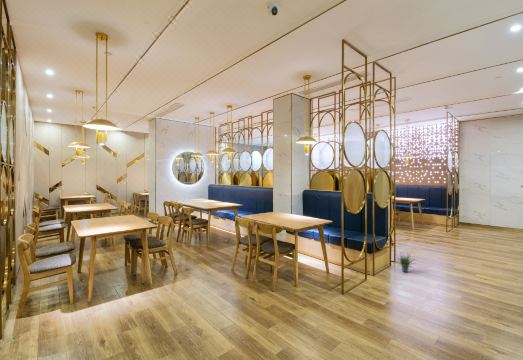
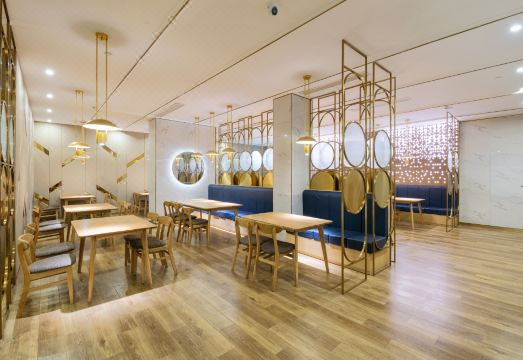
- potted plant (403, 260)
